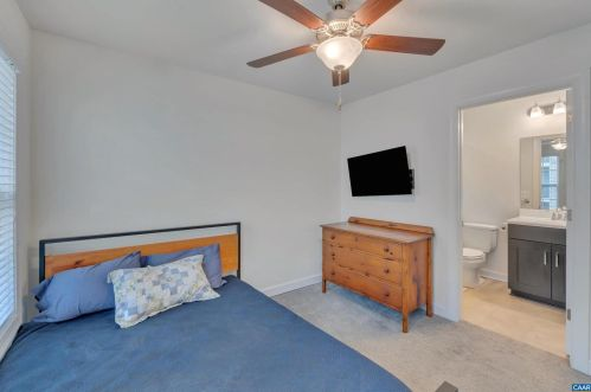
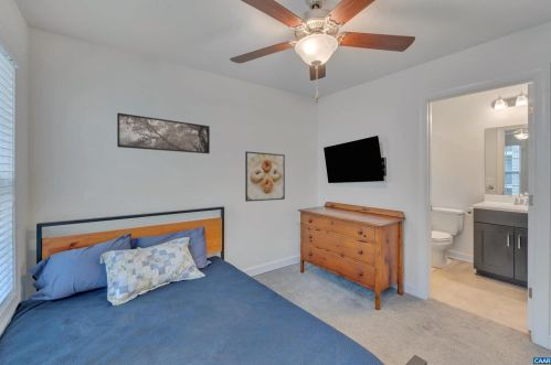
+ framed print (266, 176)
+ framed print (168, 135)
